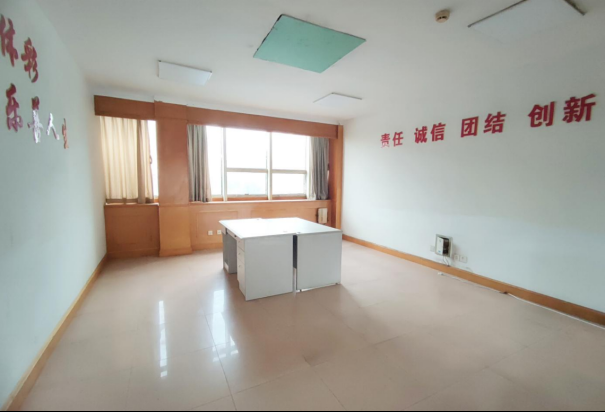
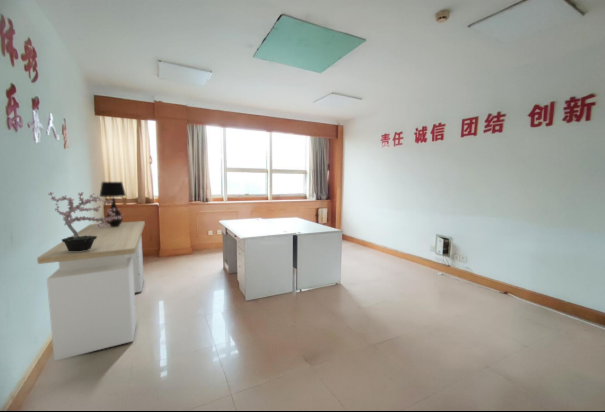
+ desk (110, 271)
+ table lamp (113, 204)
+ potted plant (90, 219)
